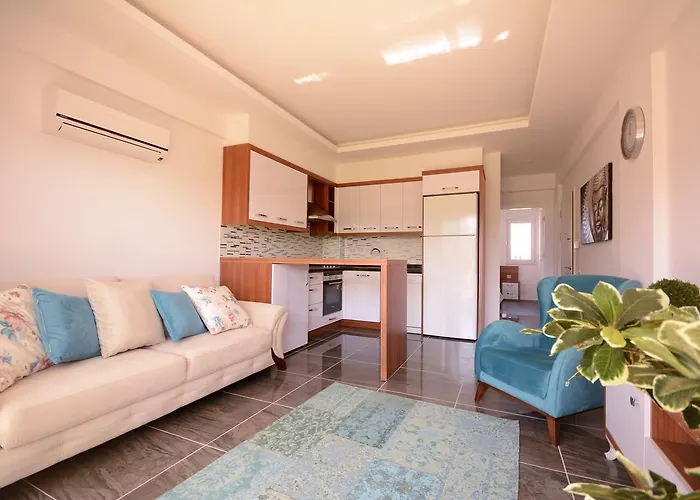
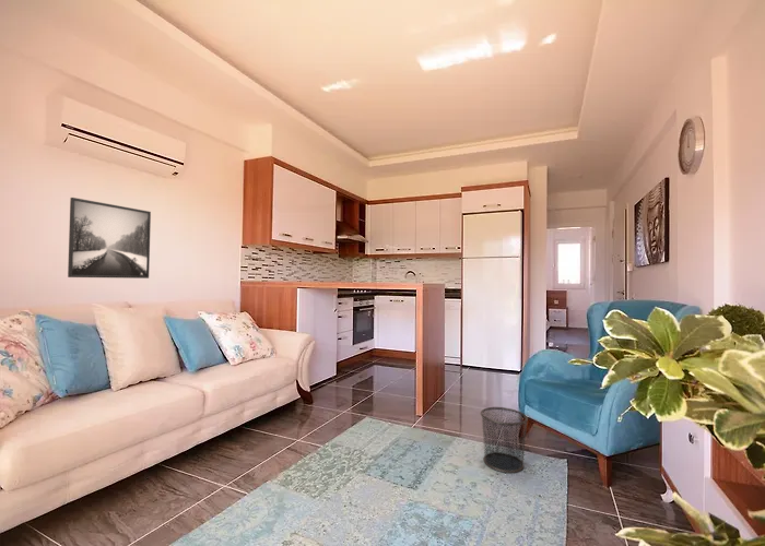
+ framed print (113, 241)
+ waste bin (503, 438)
